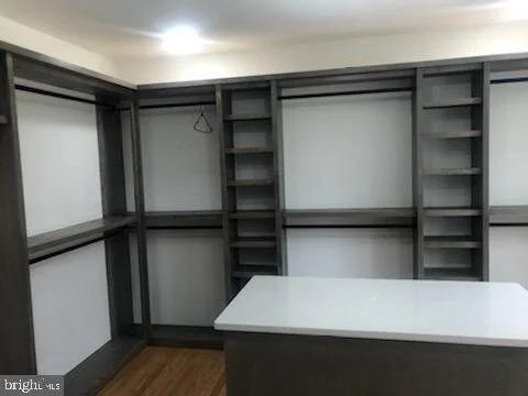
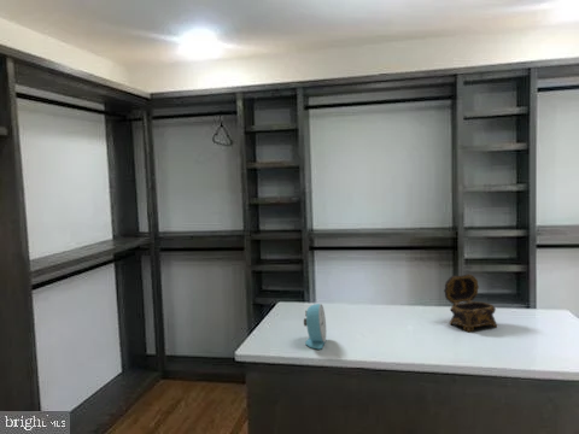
+ alarm clock (315, 323)
+ jewelry box (470, 300)
